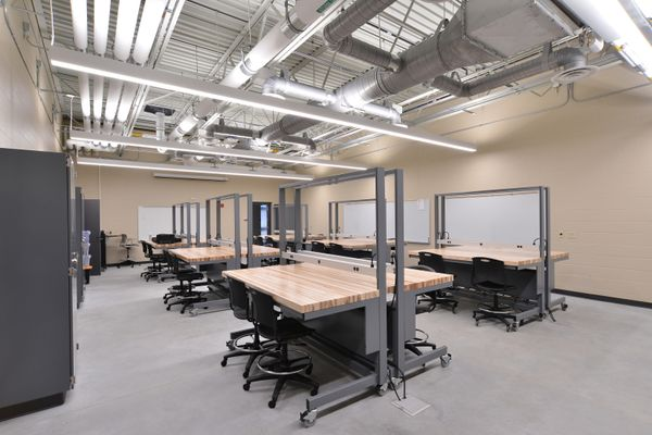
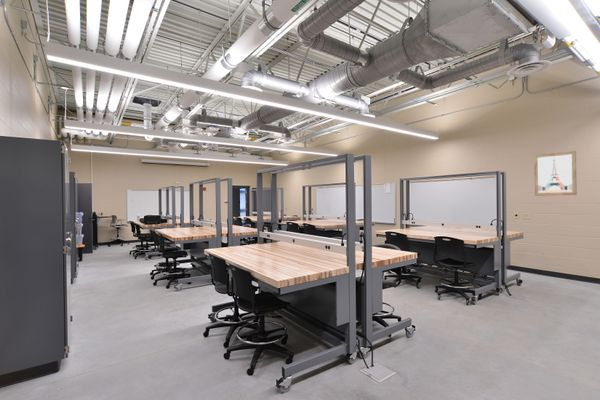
+ wall art (554, 174)
